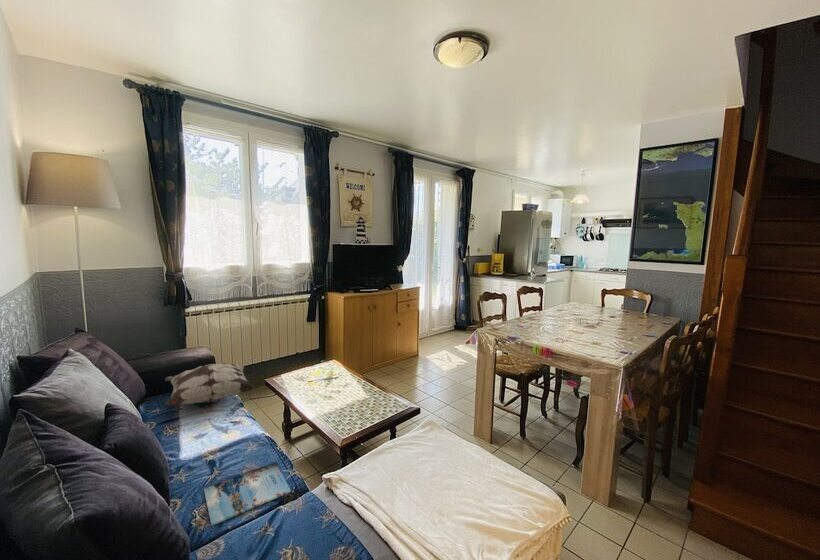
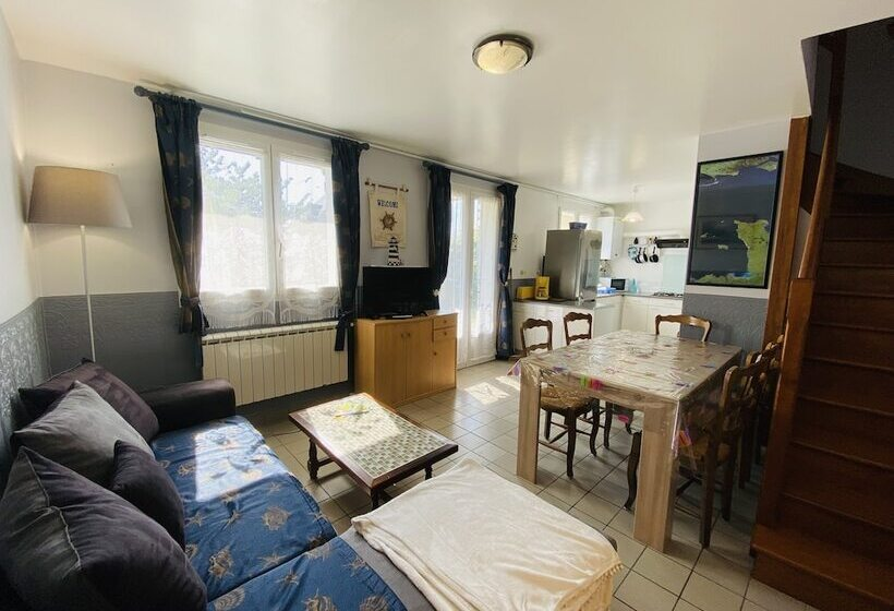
- decorative pillow (208, 382)
- magazine (247, 490)
